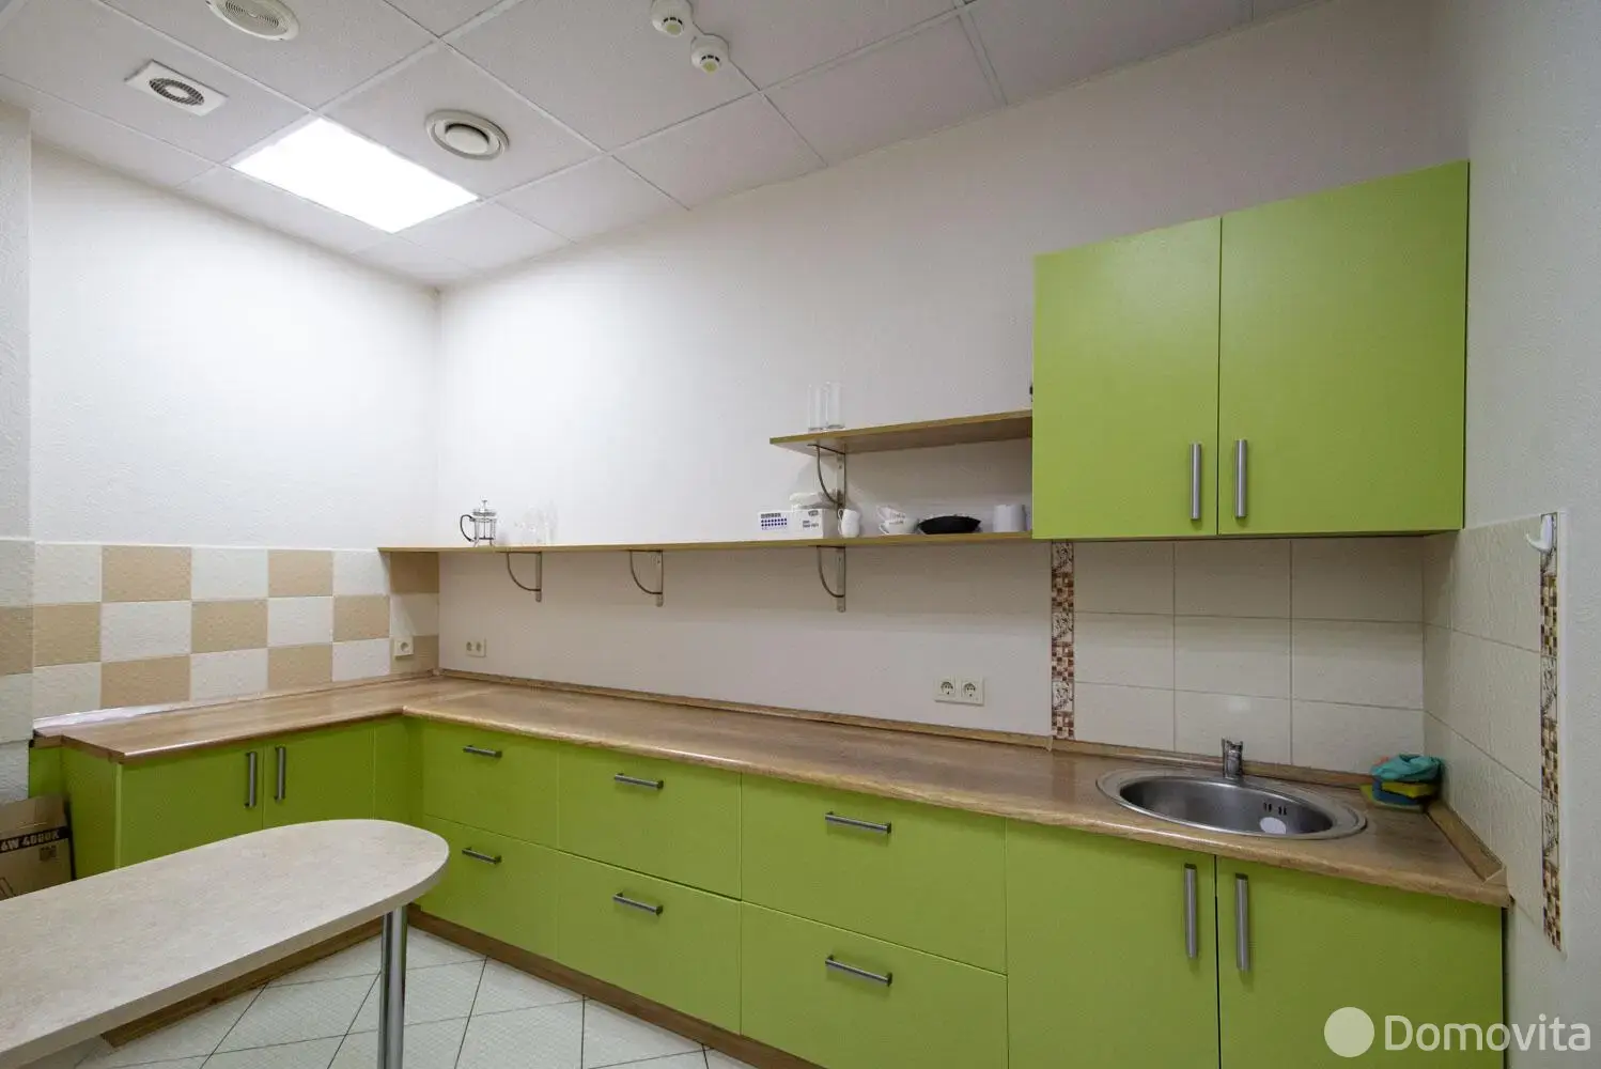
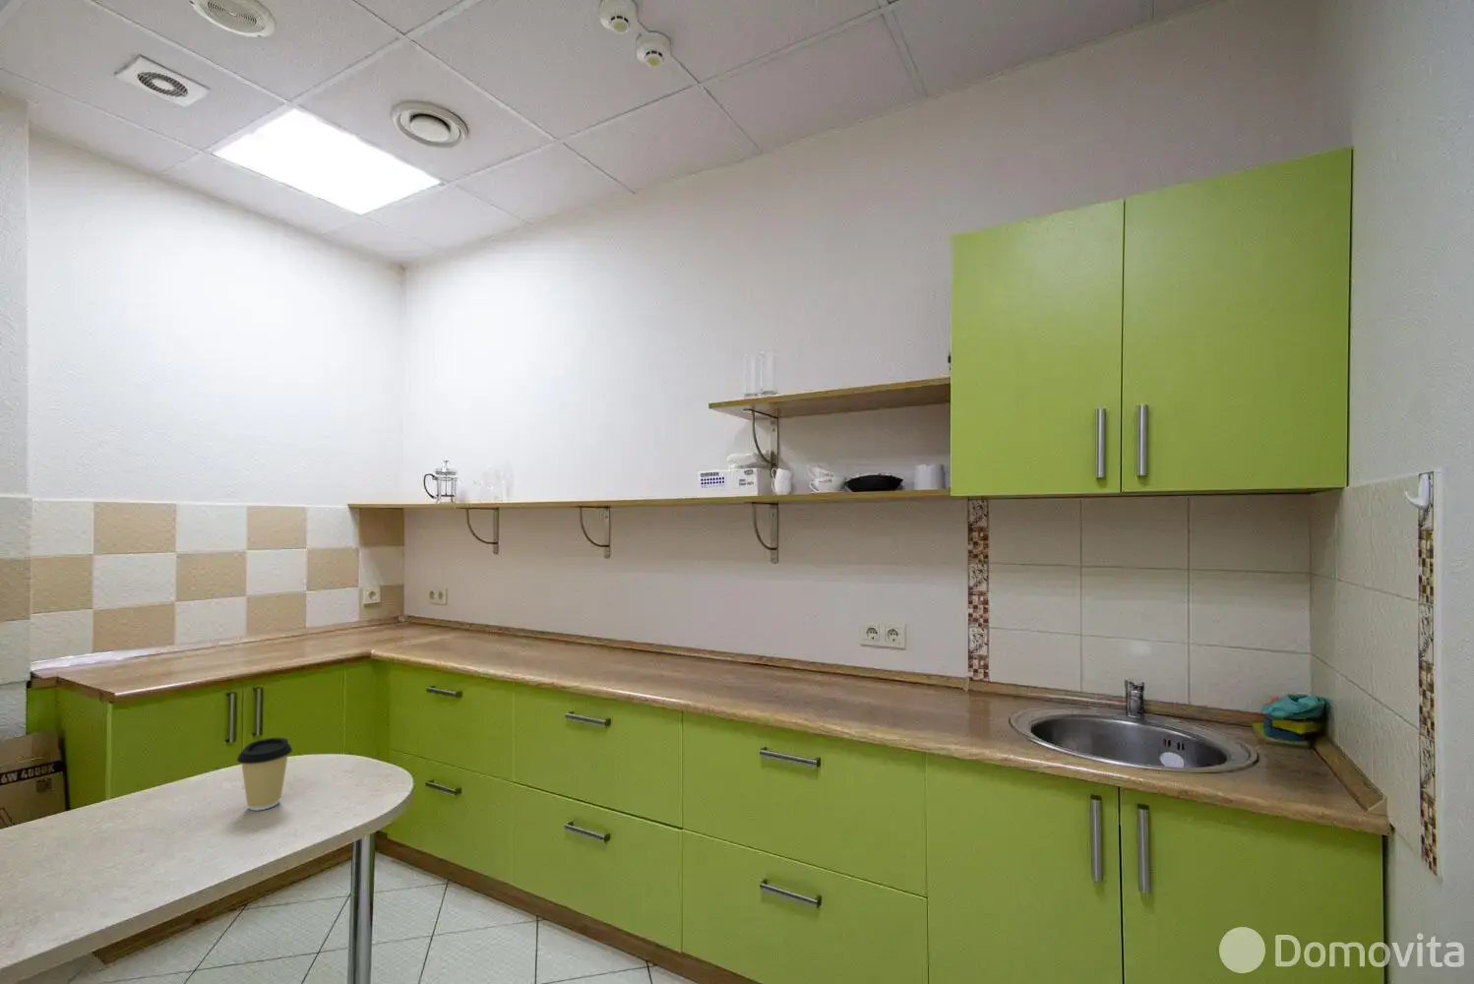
+ coffee cup (265, 774)
